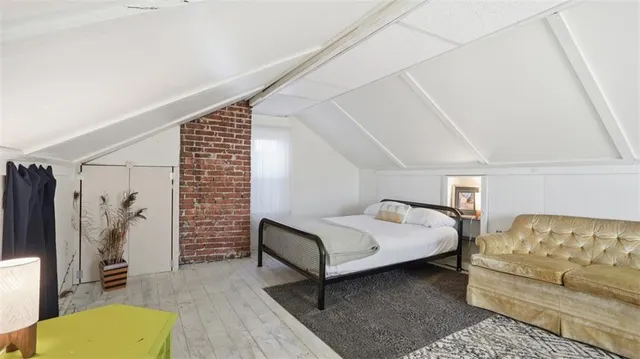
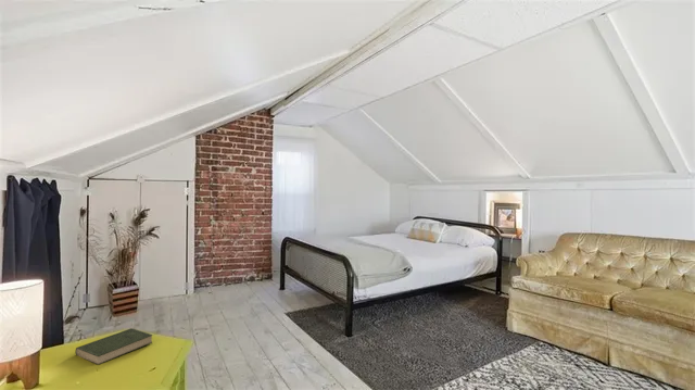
+ book (115, 344)
